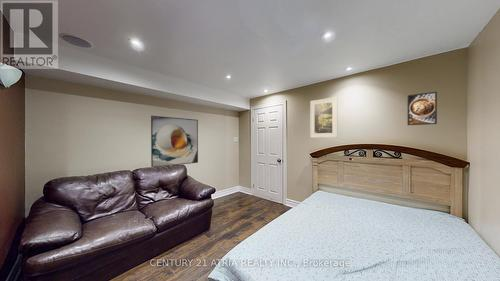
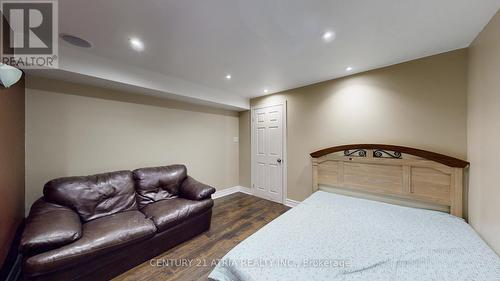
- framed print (421, 109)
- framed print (176, 141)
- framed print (323, 118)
